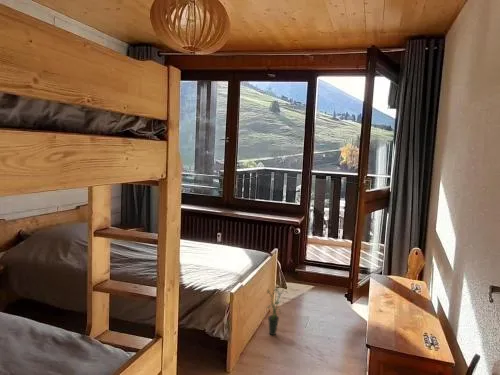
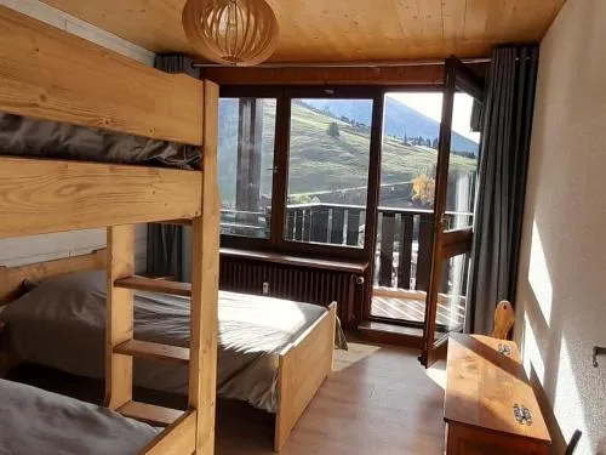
- potted plant (275, 309)
